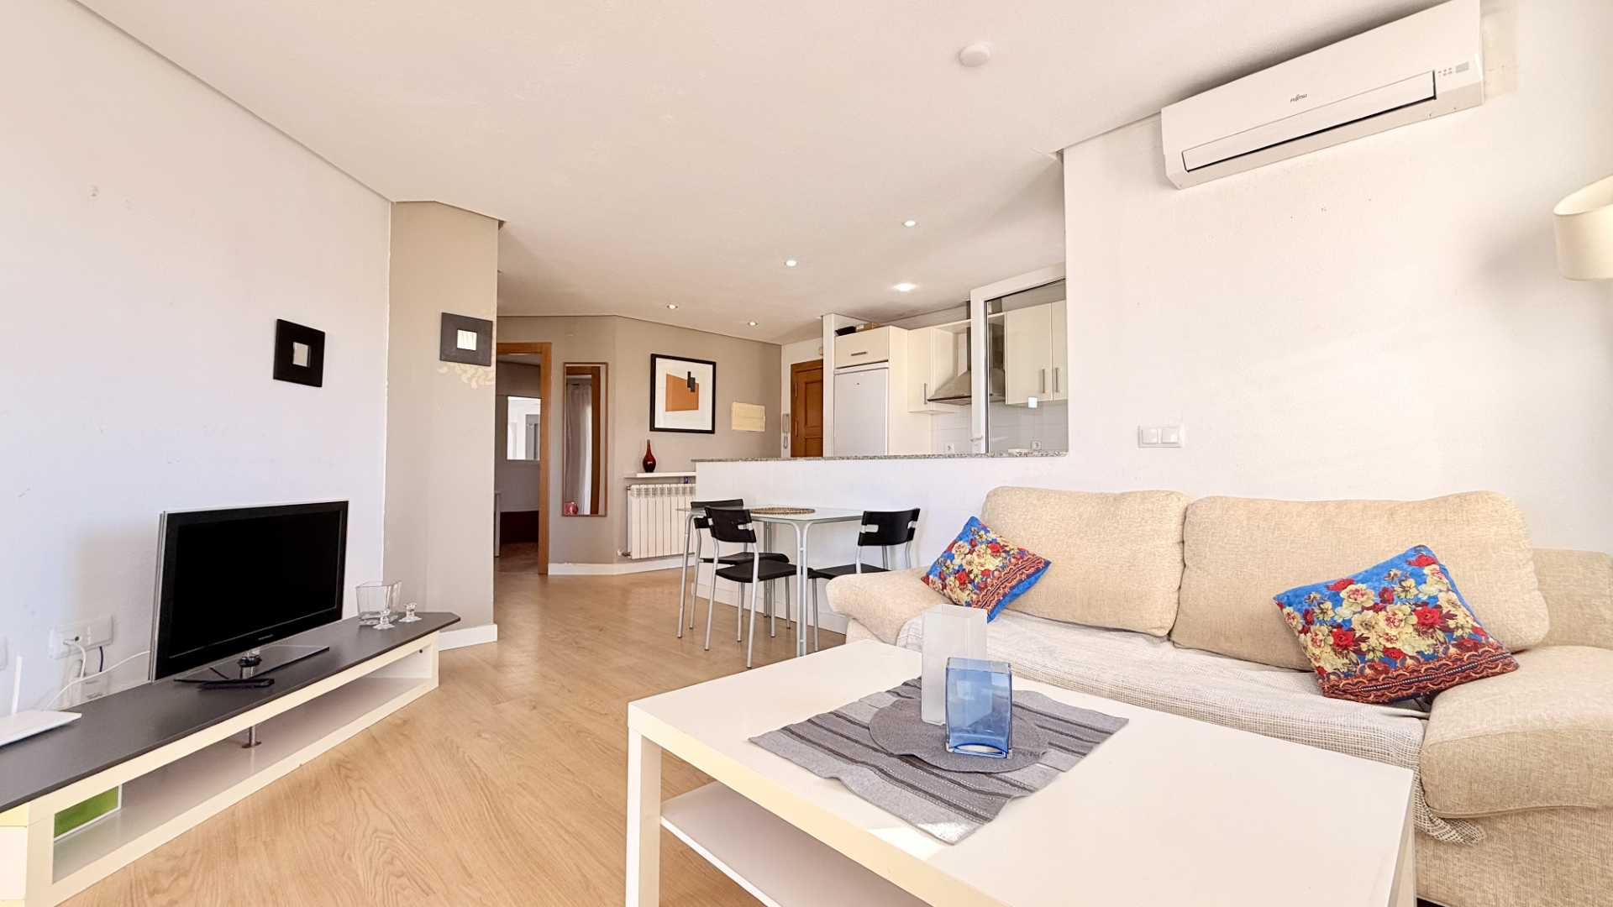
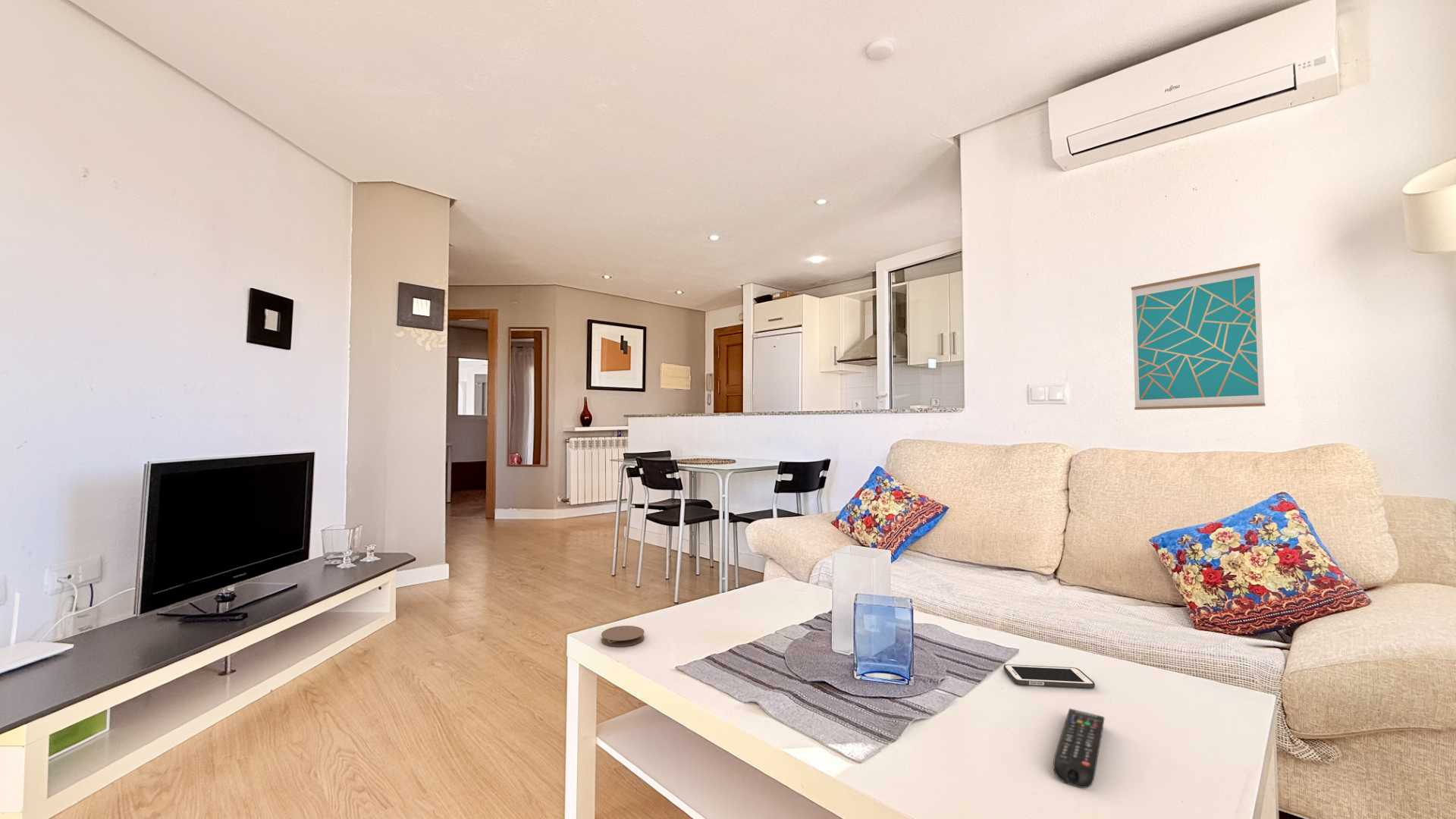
+ remote control (1081, 742)
+ coaster (623, 635)
+ wall art (1193, 341)
+ cell phone (1047, 676)
